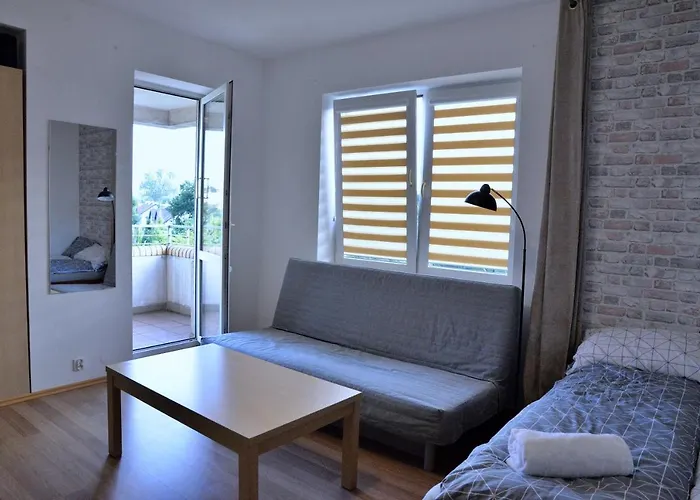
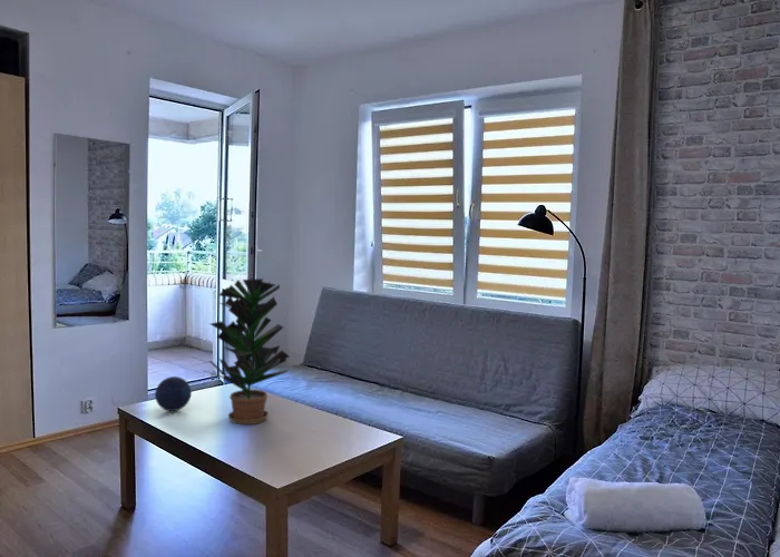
+ potted plant (253, 351)
+ decorative orb (173, 393)
